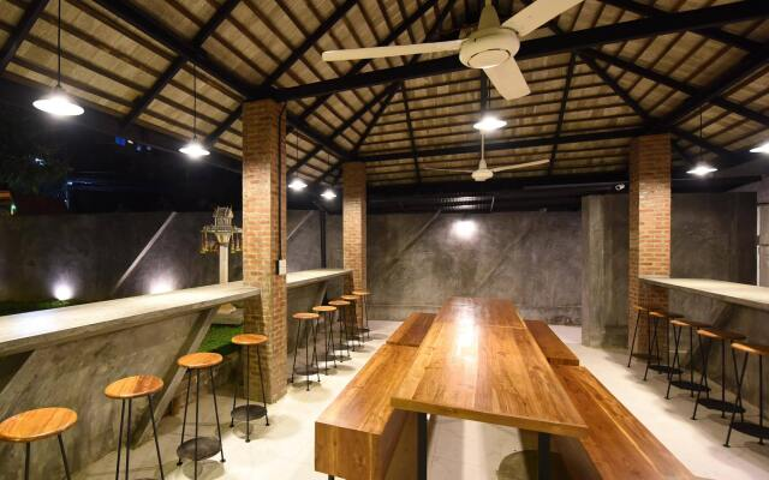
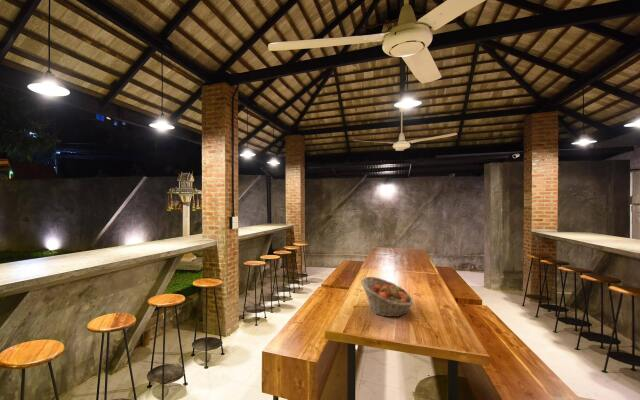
+ fruit basket (386, 295)
